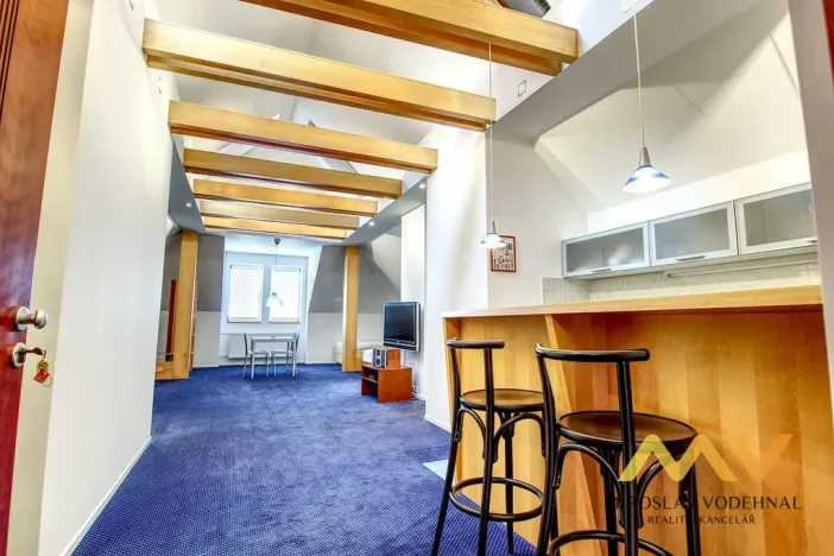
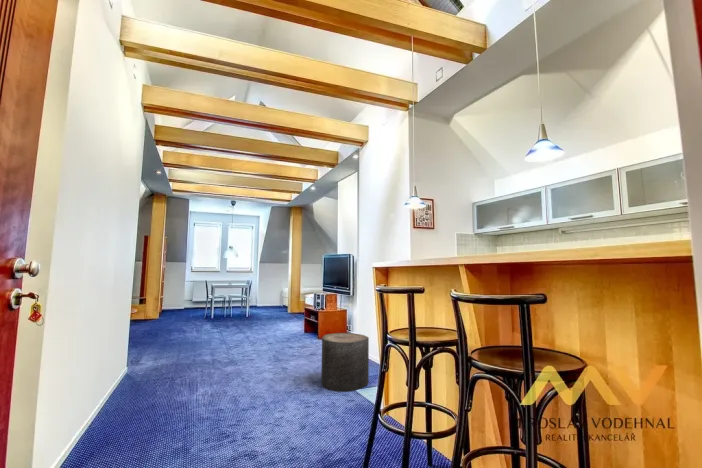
+ stool (344, 360)
